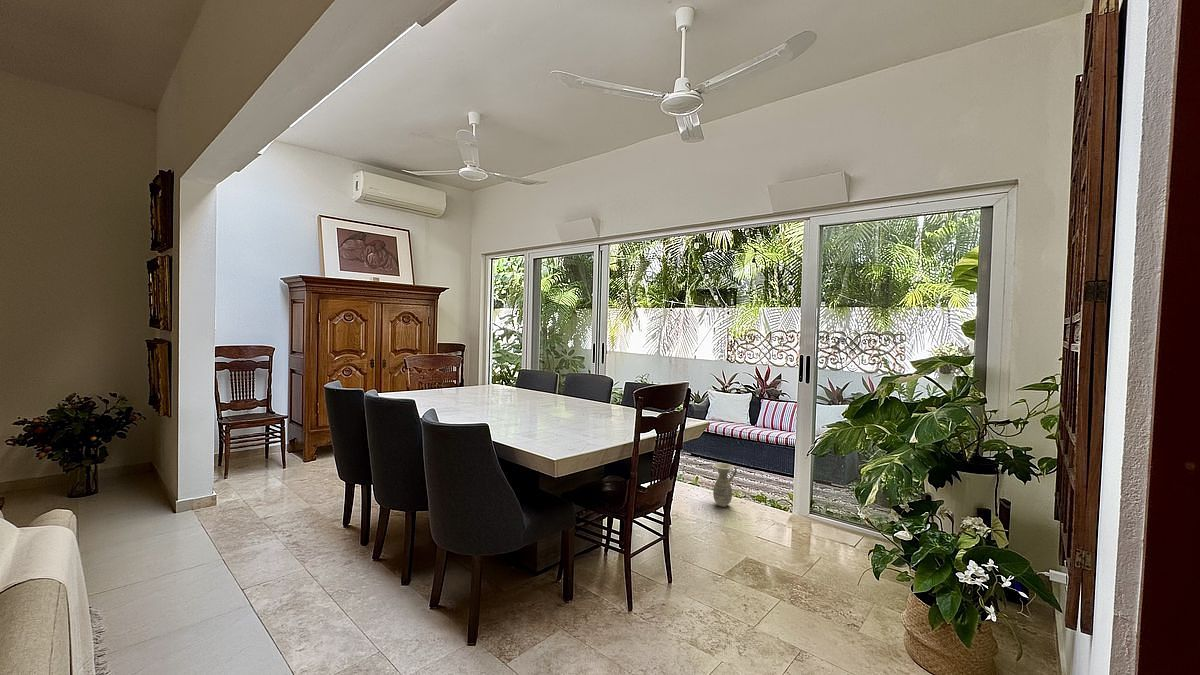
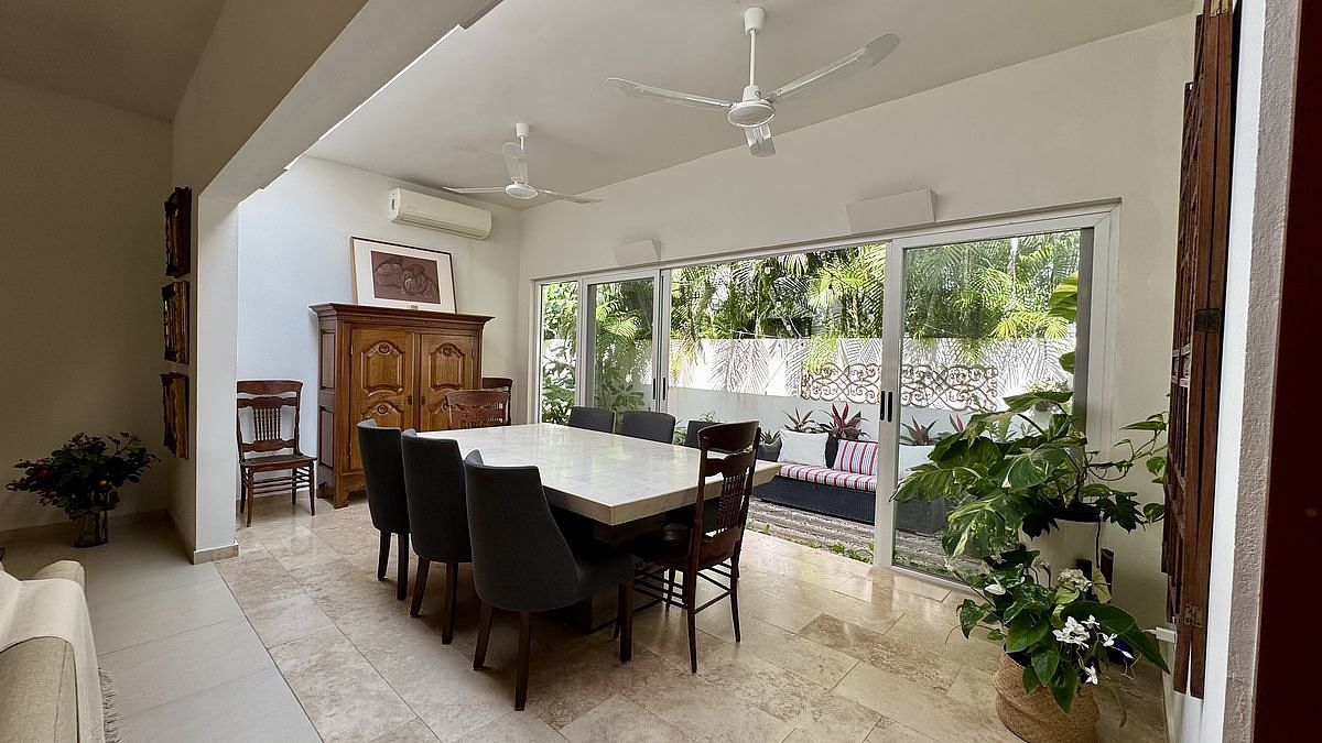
- ceramic jug (722, 485)
